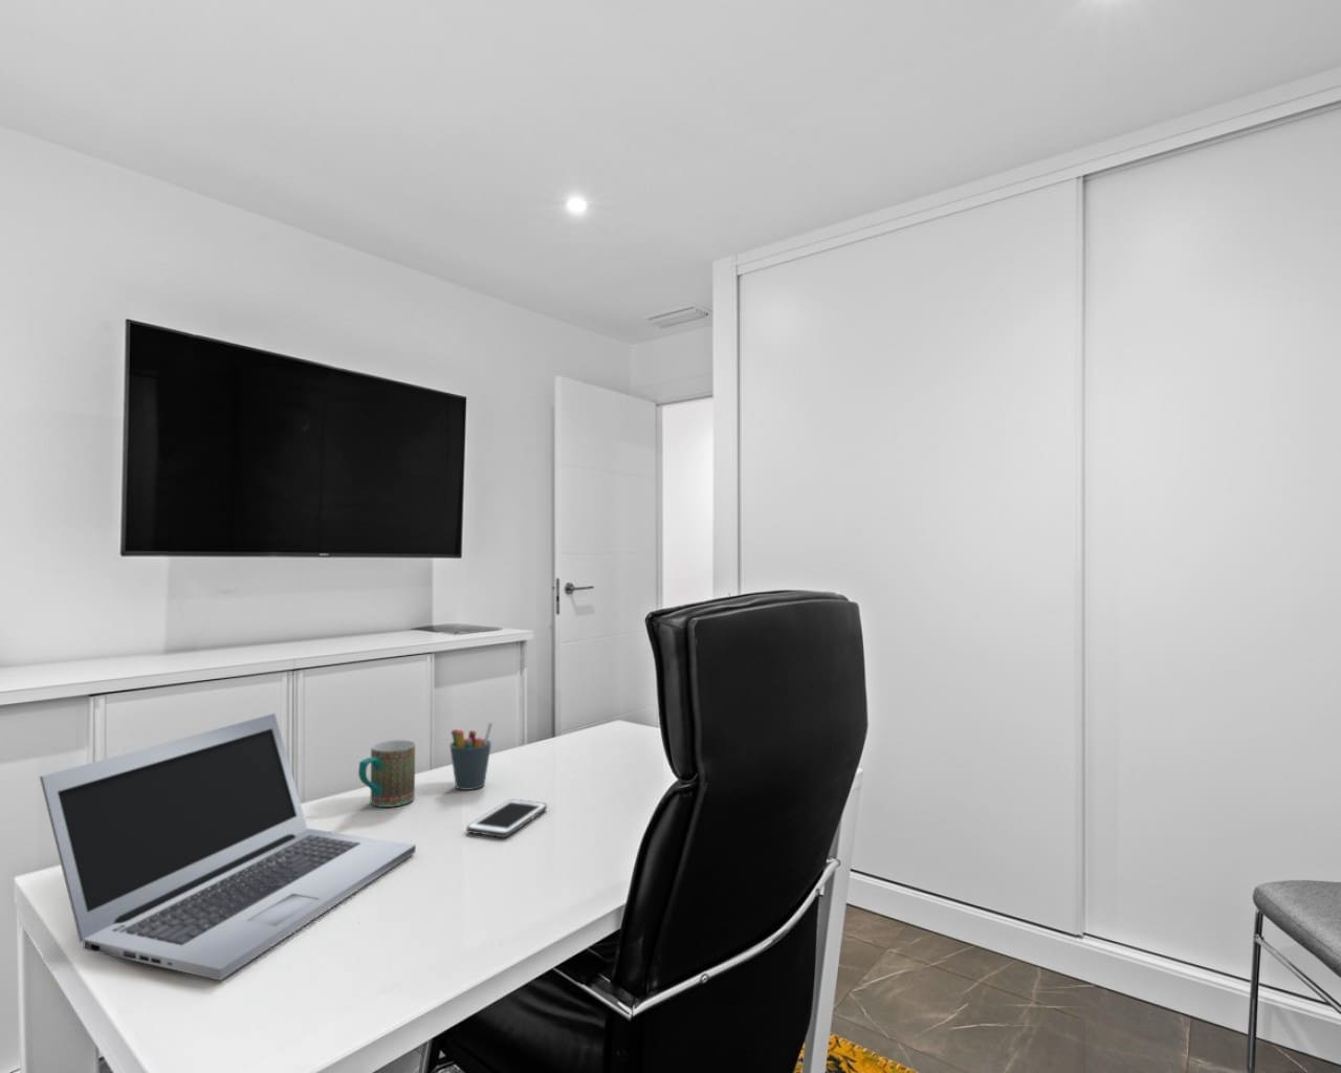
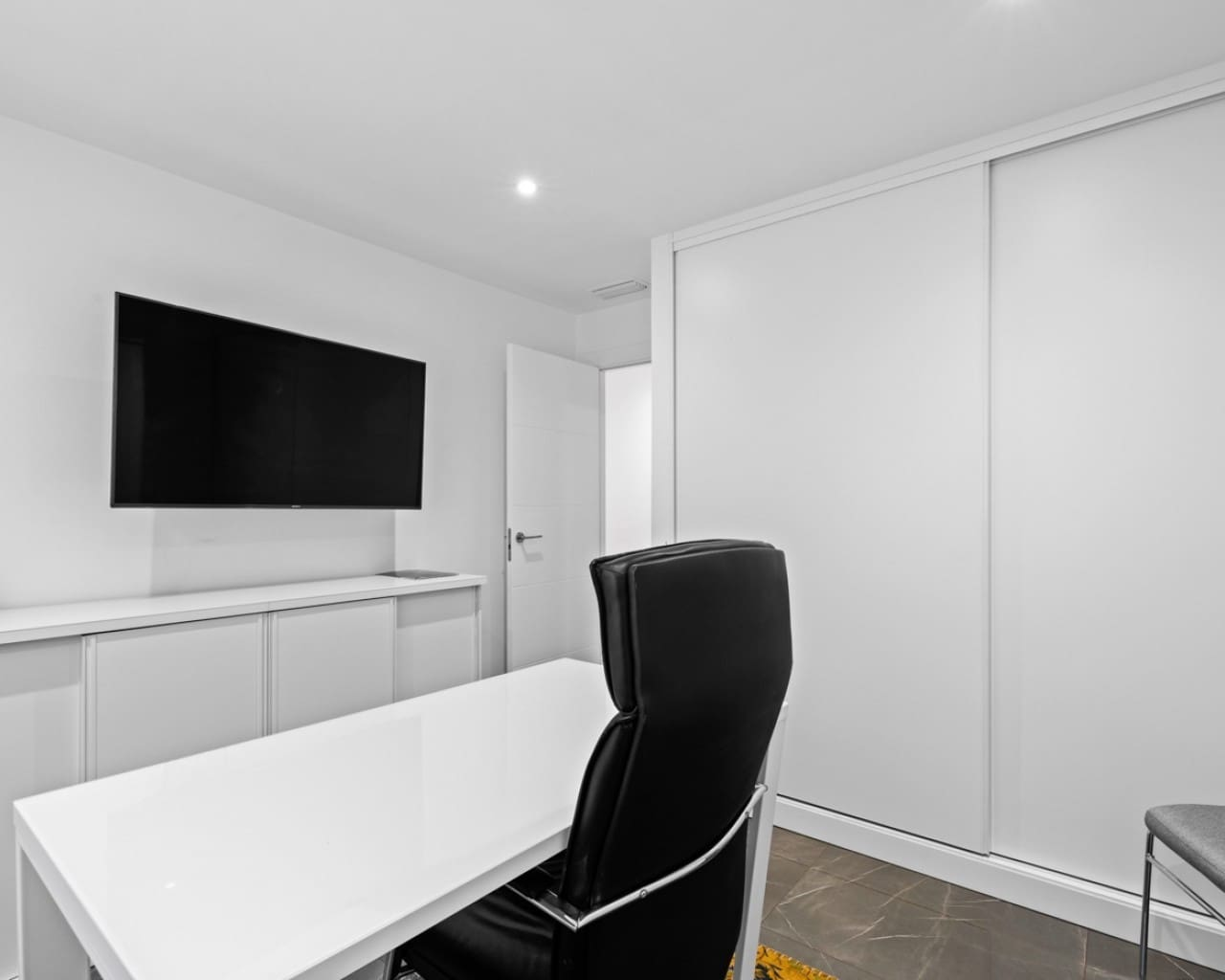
- cell phone (508, 817)
- laptop (252, 819)
- mug (384, 775)
- pen holder (470, 752)
